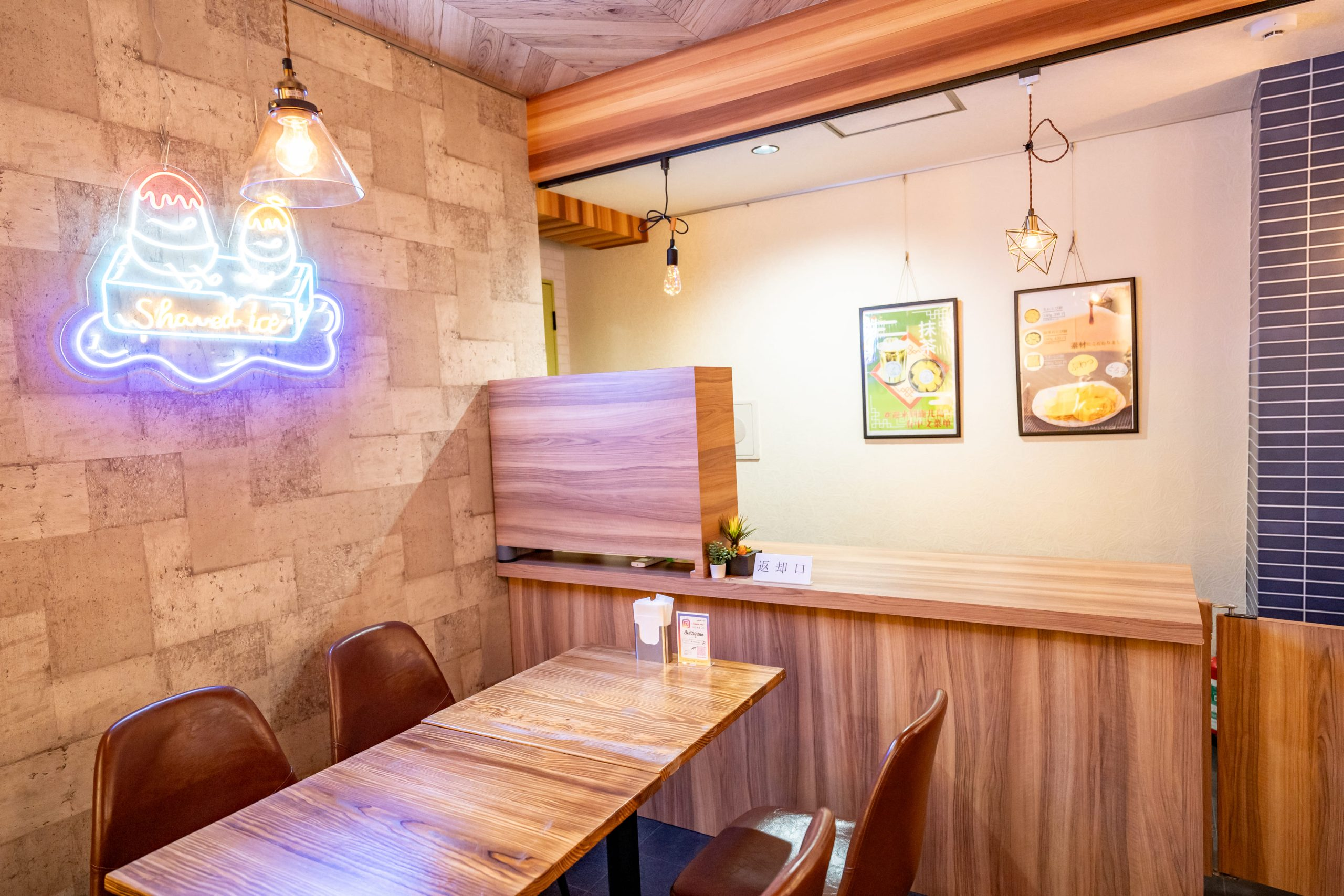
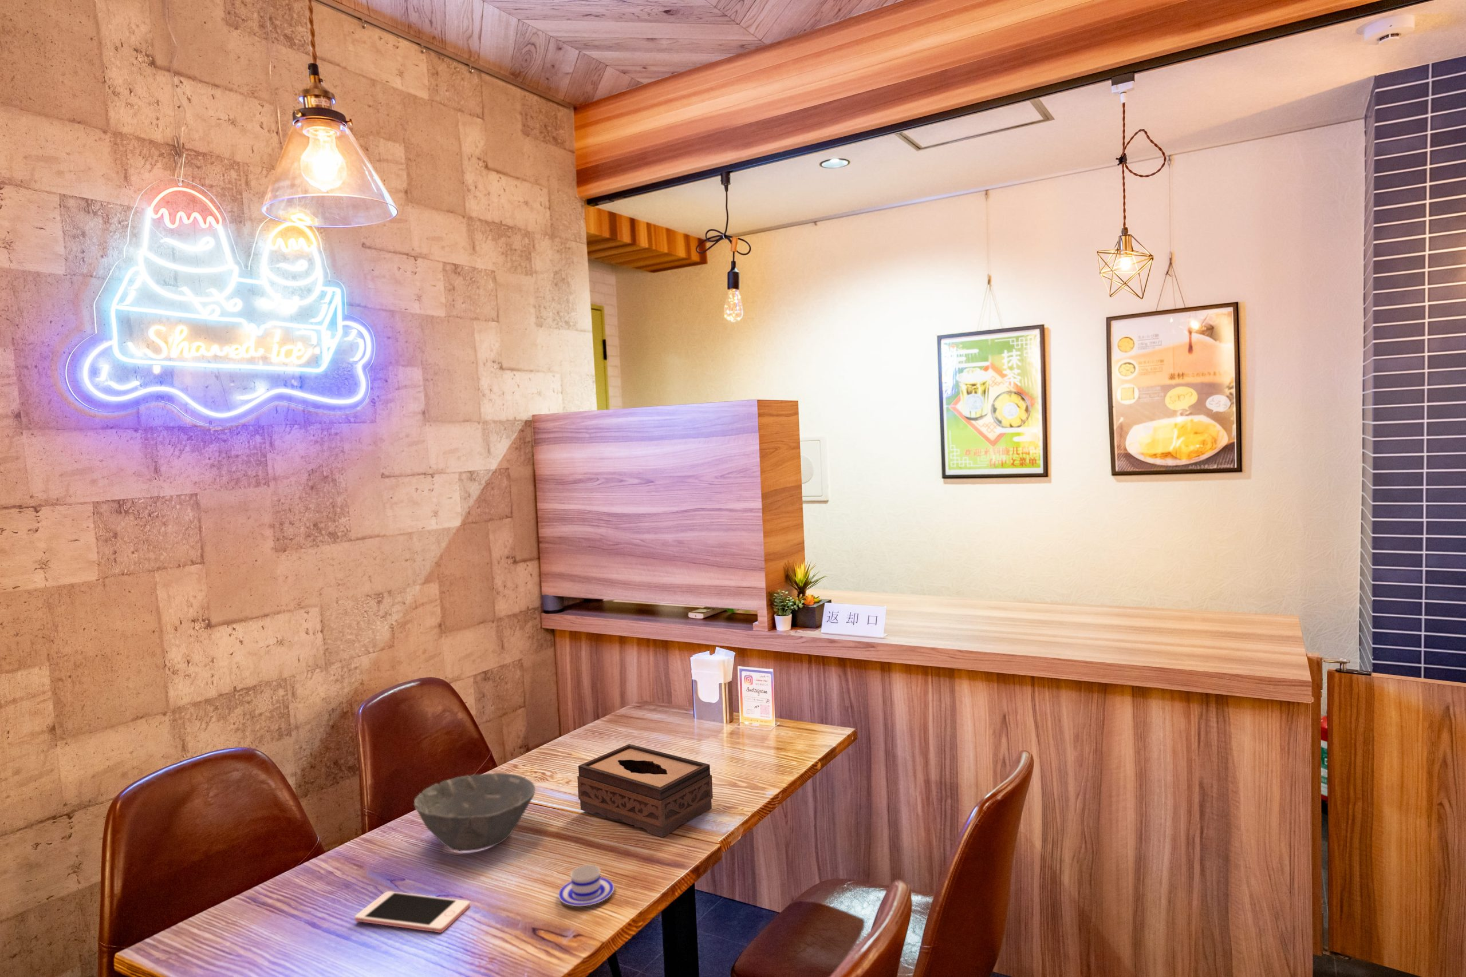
+ cell phone (413, 912)
+ bowl (477, 813)
+ tissue box (645, 787)
+ teacup (586, 882)
